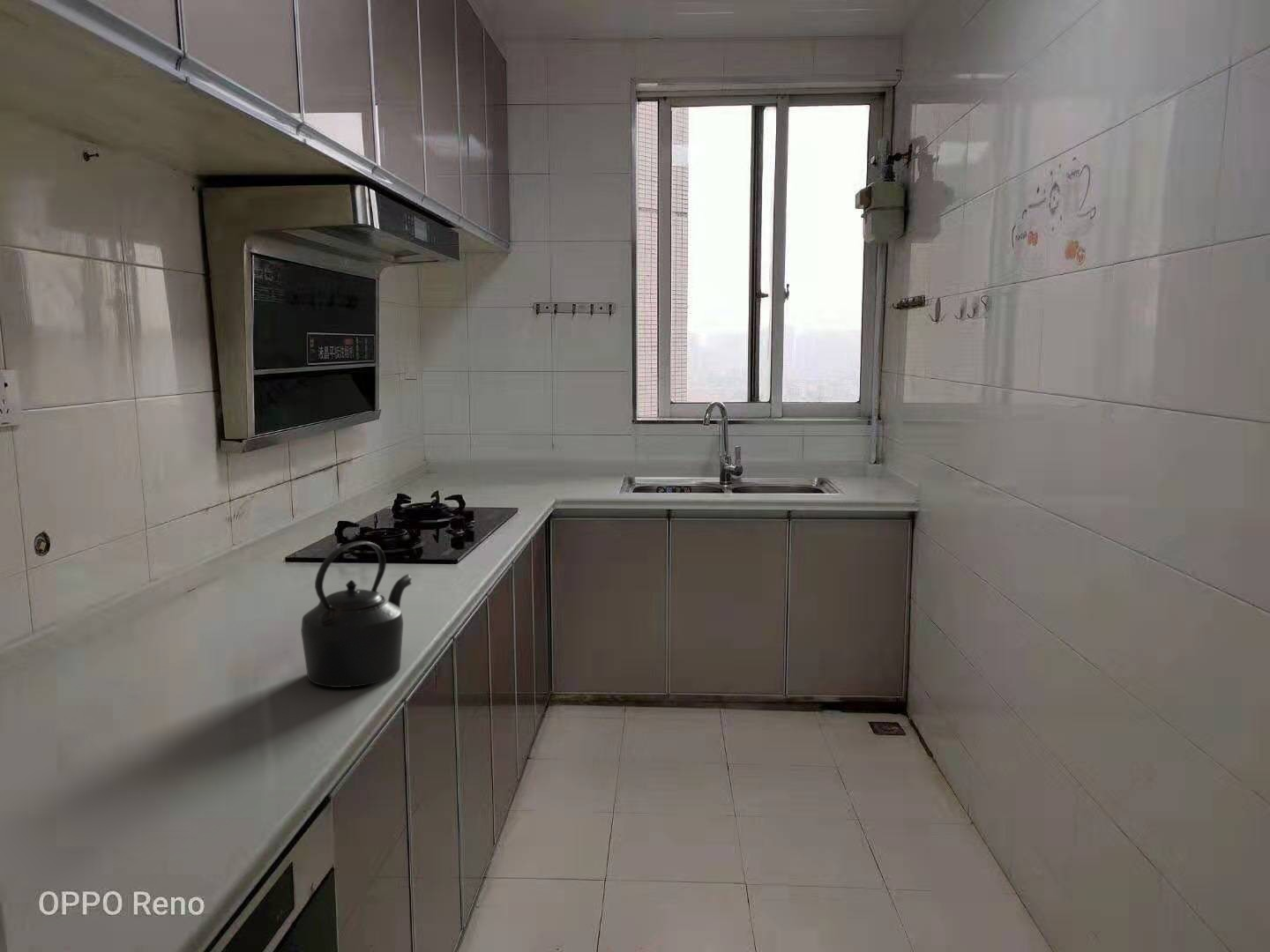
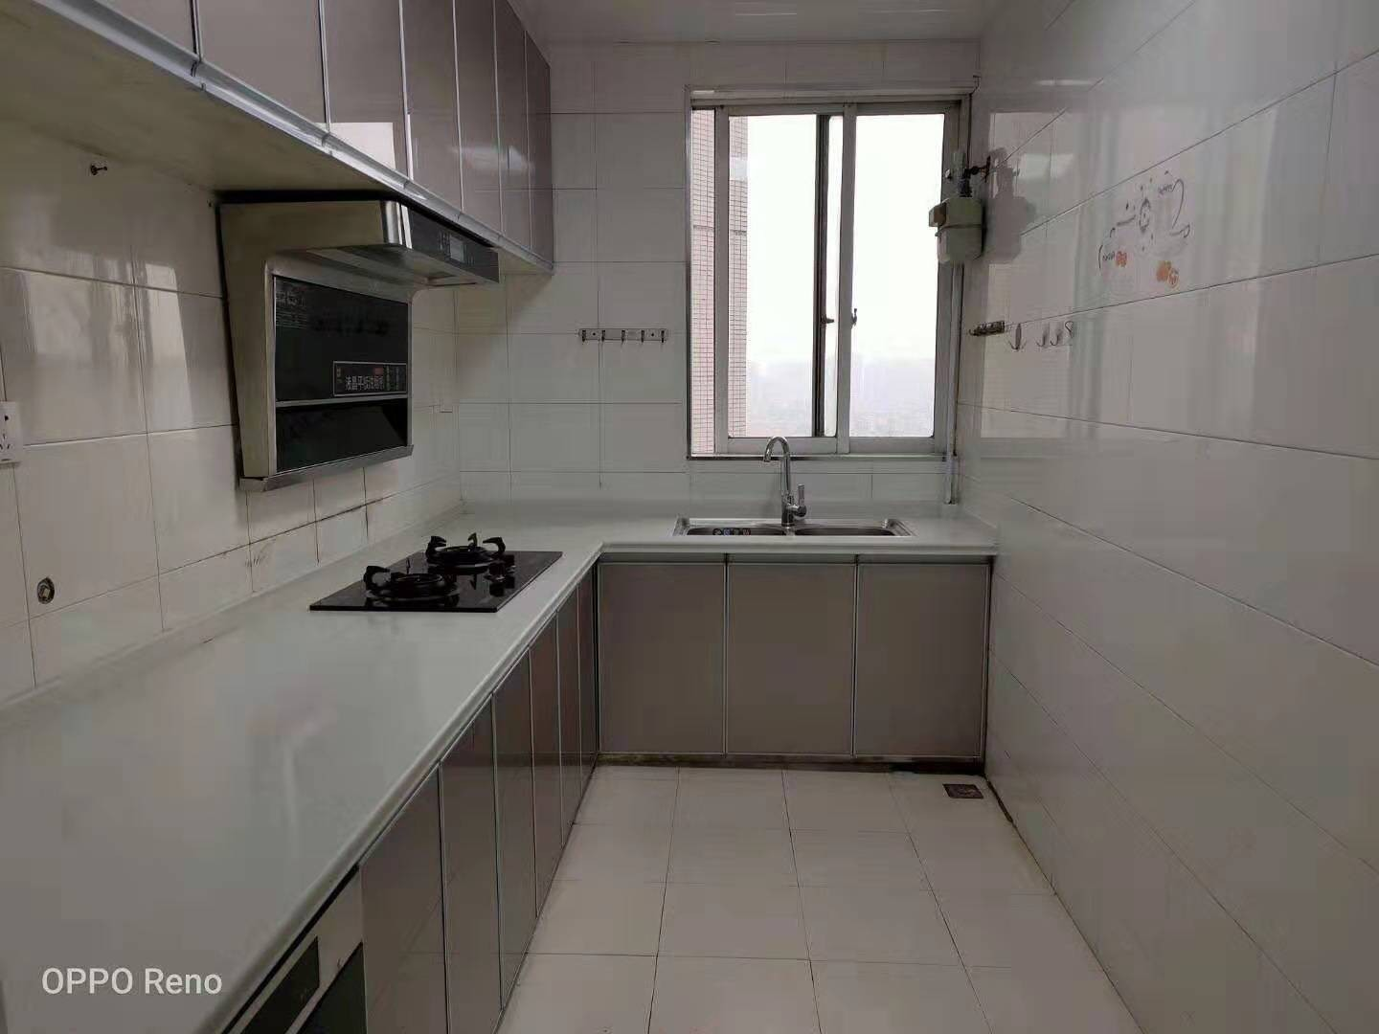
- kettle (367, 601)
